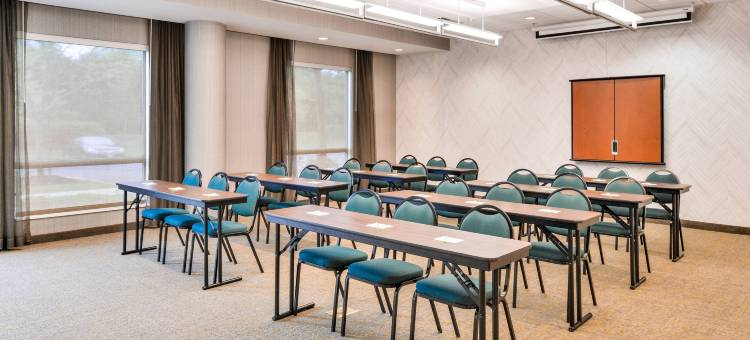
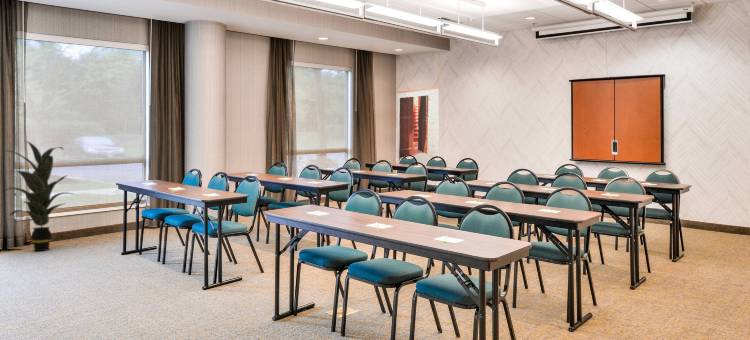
+ wall art (417, 128)
+ indoor plant (35, 195)
